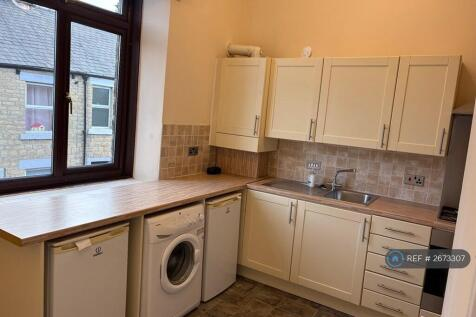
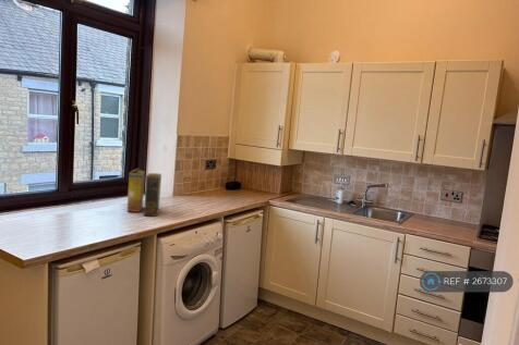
+ cereal box (145, 190)
